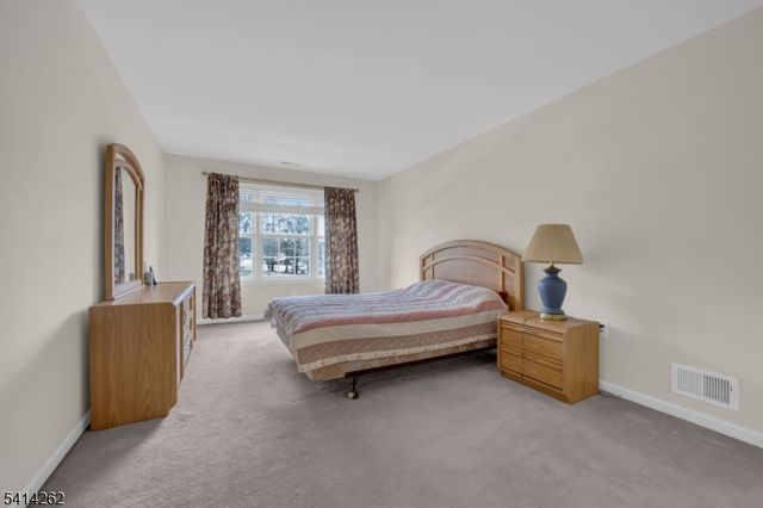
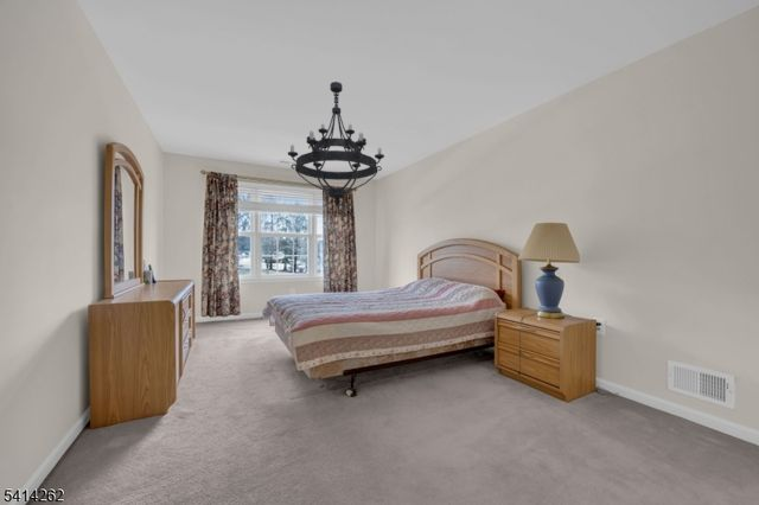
+ chandelier (337, 145)
